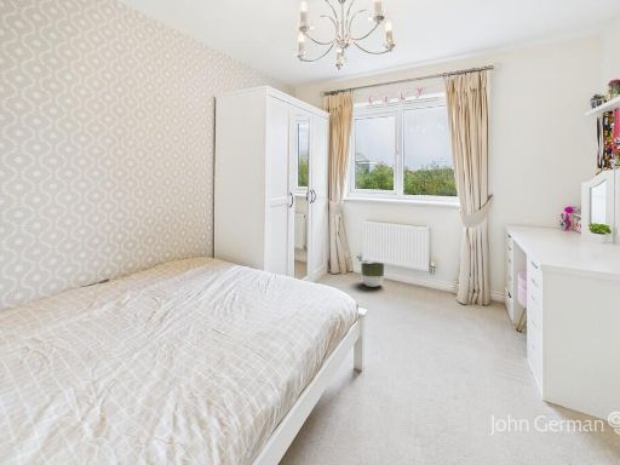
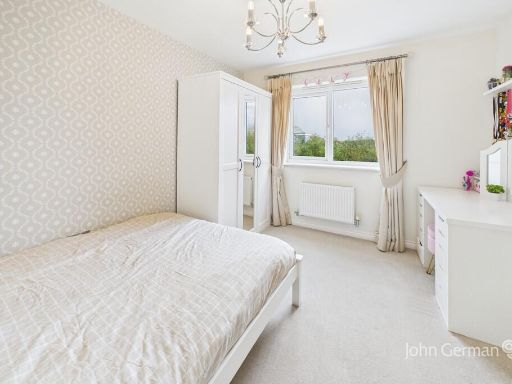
- planter (372, 275)
